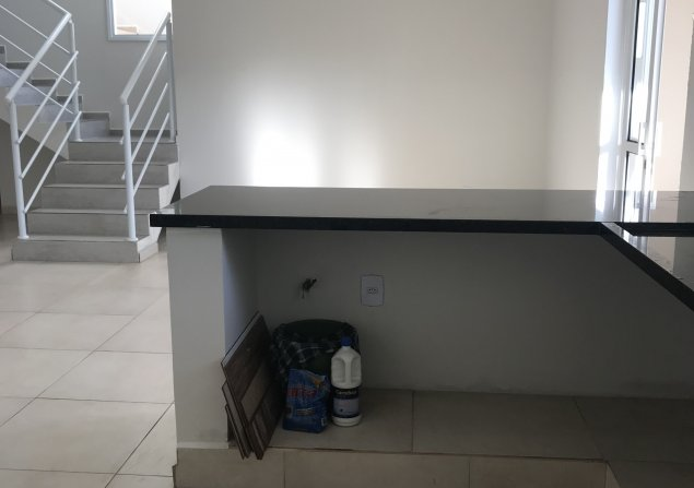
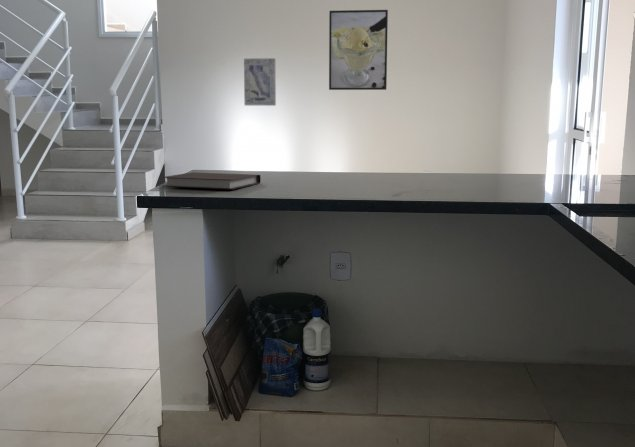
+ wall art (259, 82)
+ notebook (212, 180)
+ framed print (358, 50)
